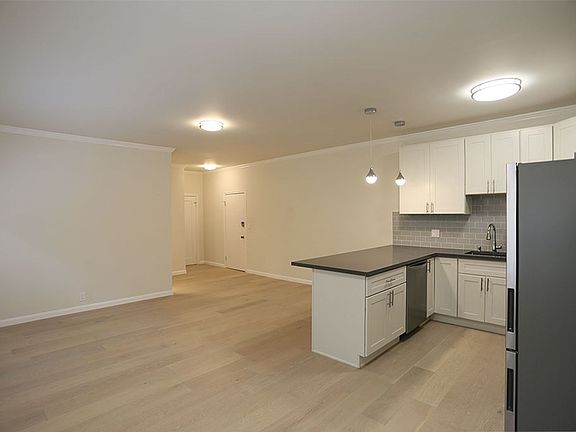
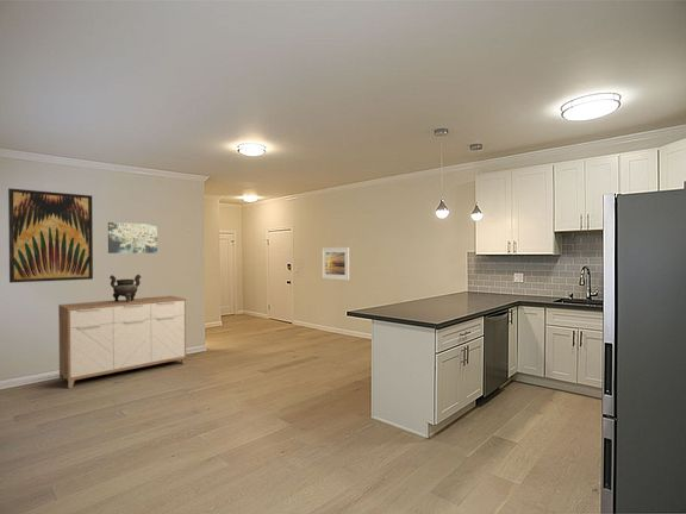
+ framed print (335, 263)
+ wall art (52, 236)
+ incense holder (125, 288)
+ wall art (133, 238)
+ sideboard (126, 336)
